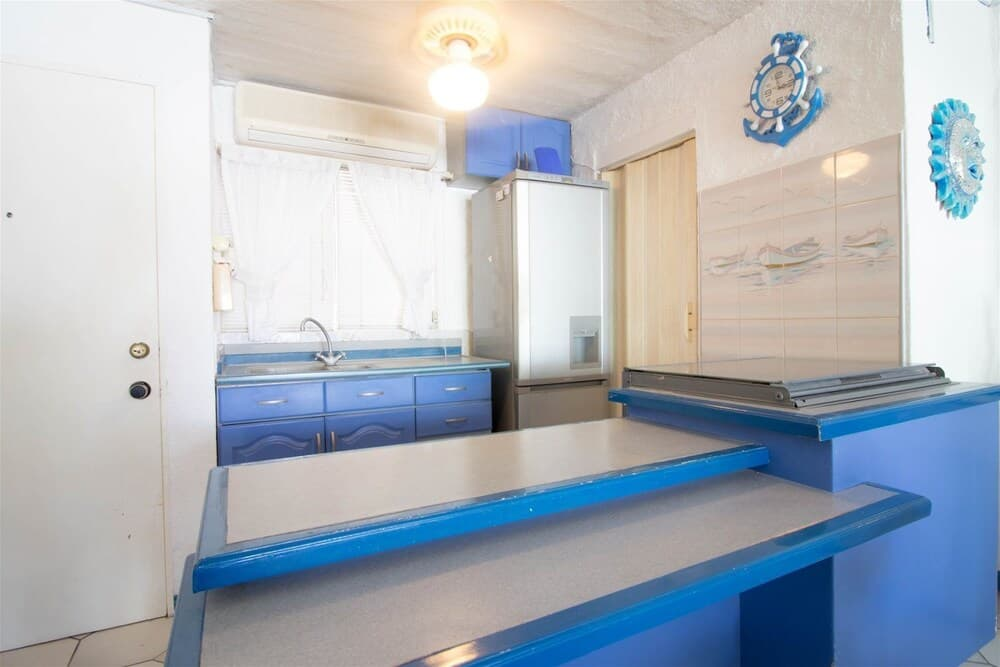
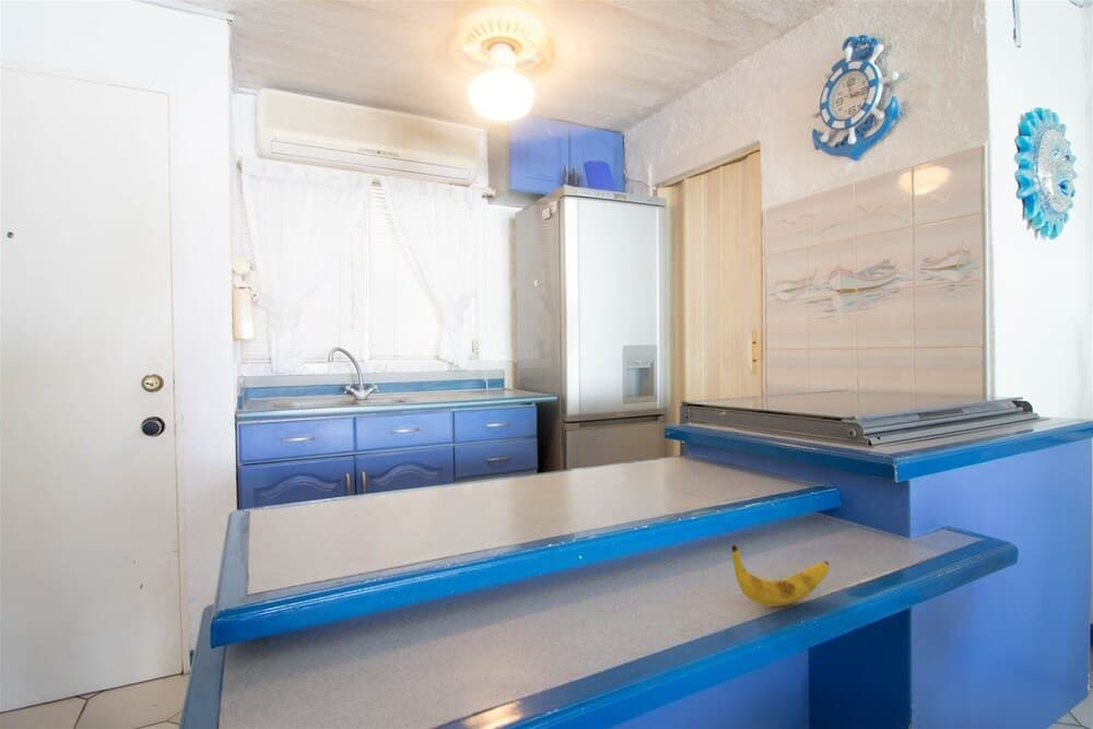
+ banana (785, 578)
